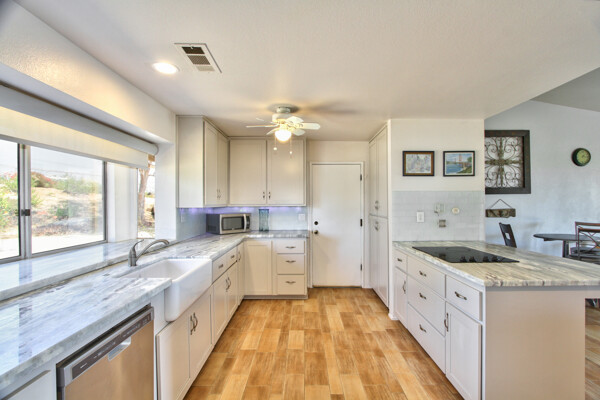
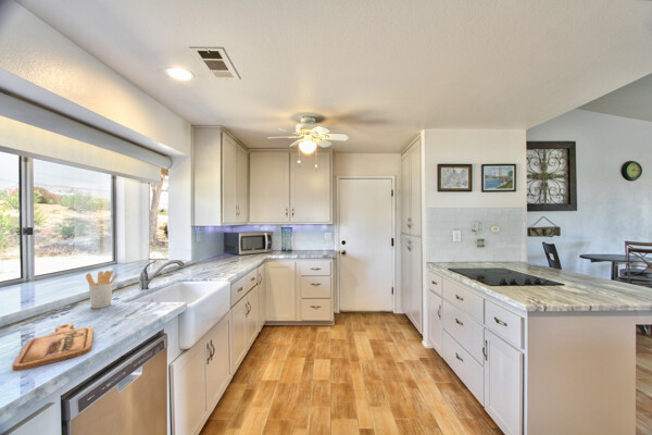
+ utensil holder (102, 287)
+ cutting board (60, 340)
